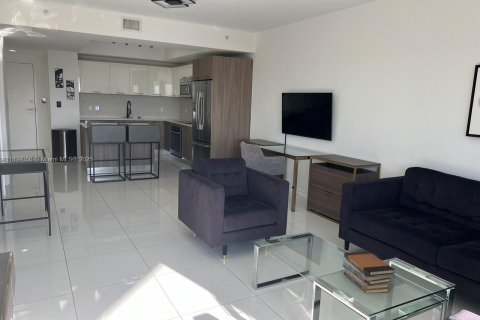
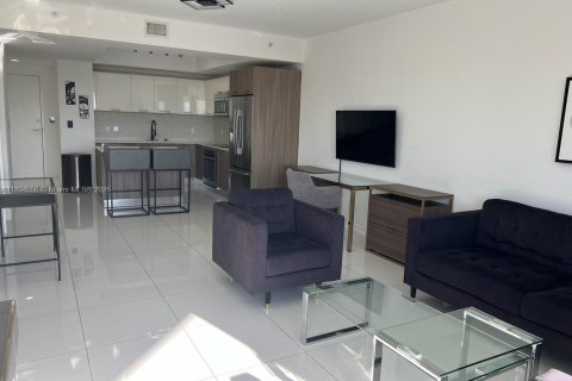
- book stack (366, 271)
